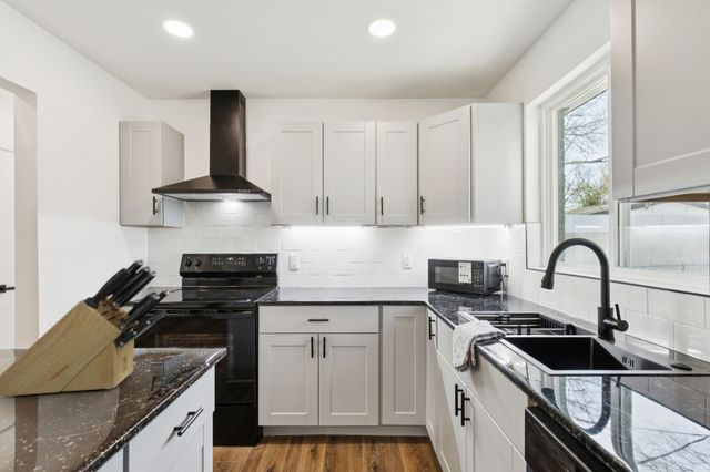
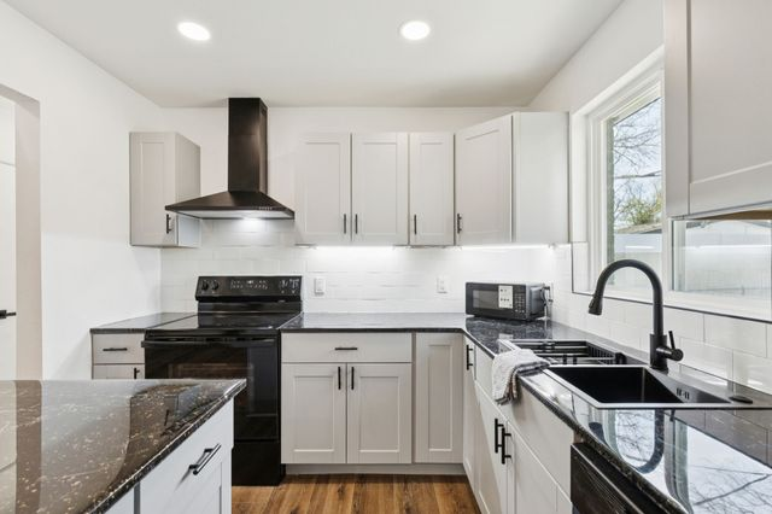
- knife block (88, 321)
